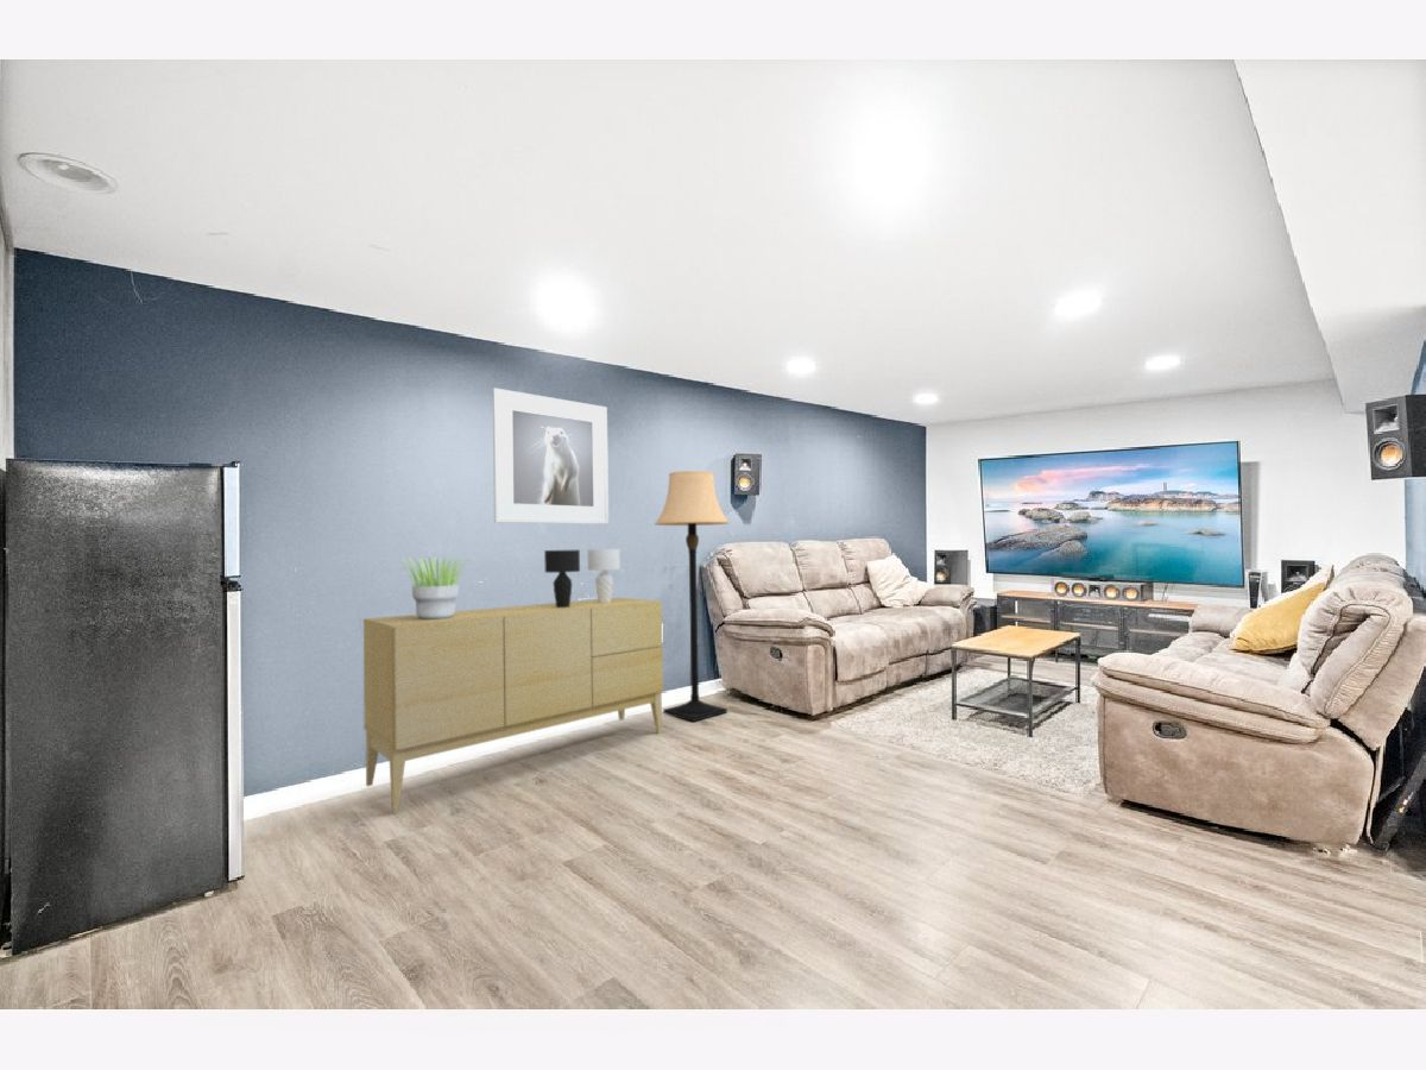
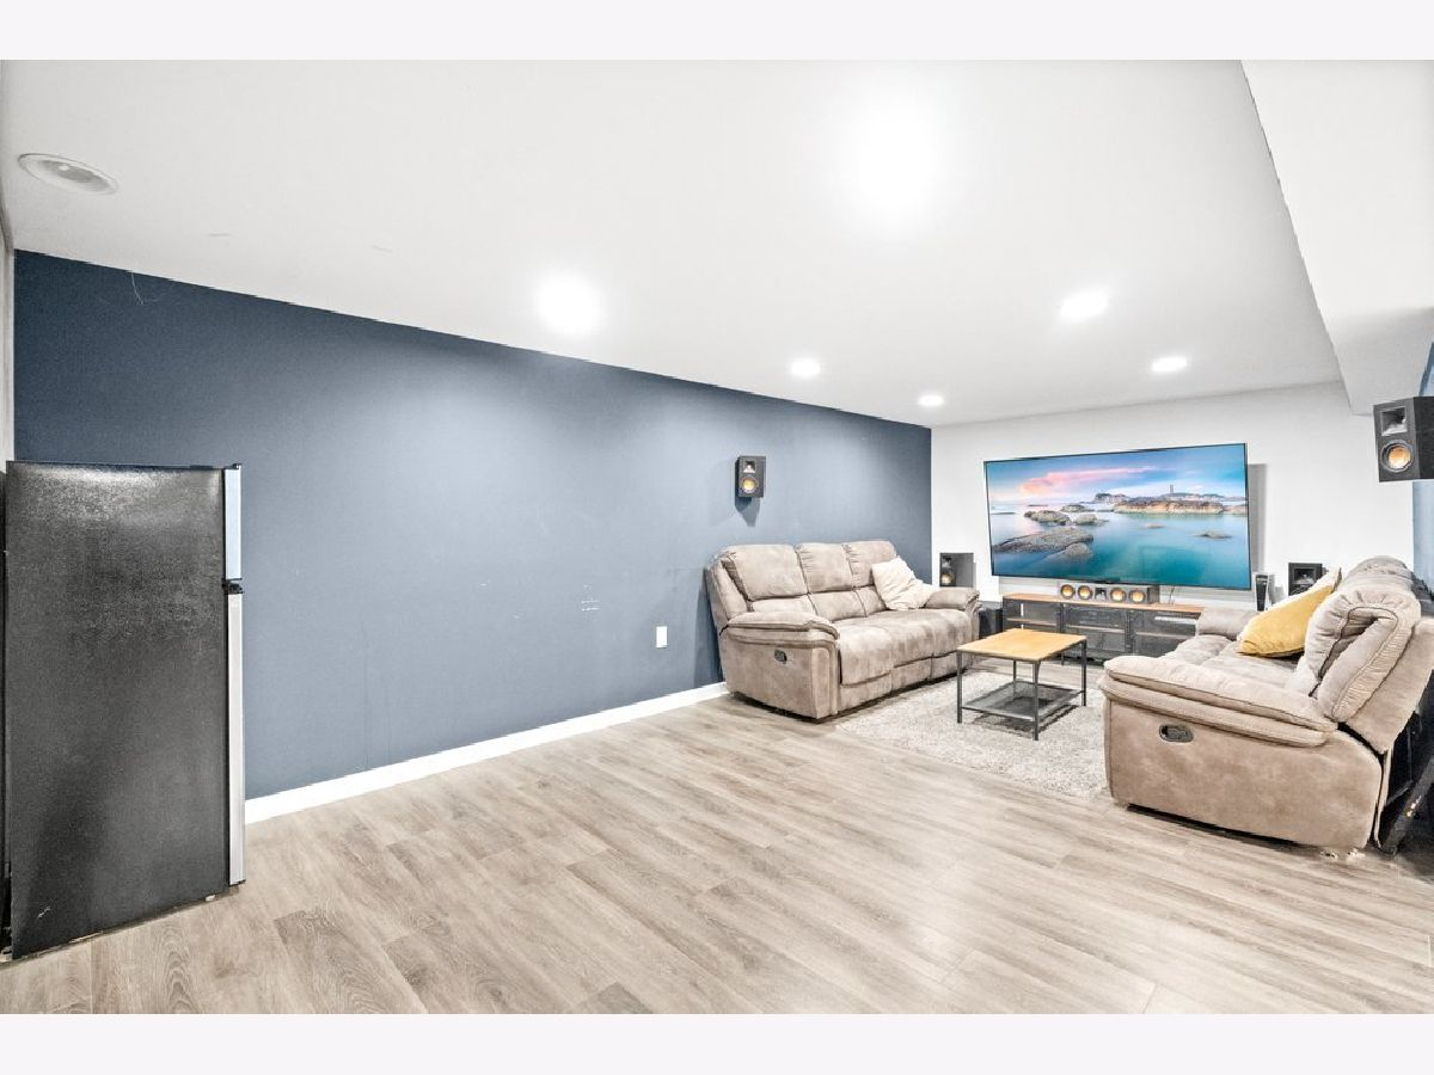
- table lamp (579, 571)
- sideboard (529, 682)
- potted plant (435, 586)
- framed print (554, 460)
- lamp (693, 592)
